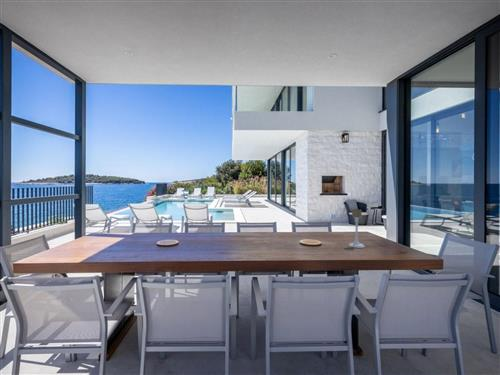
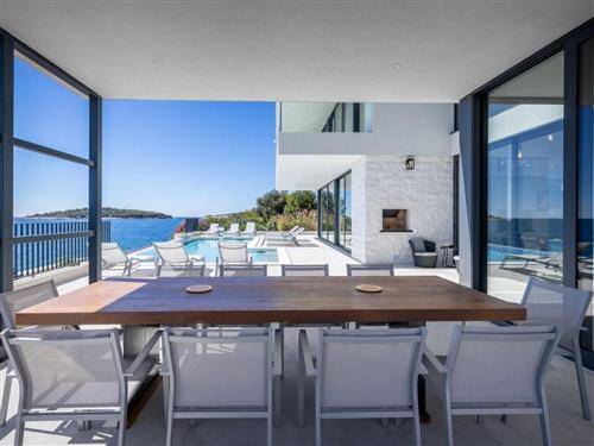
- candle holder (356, 227)
